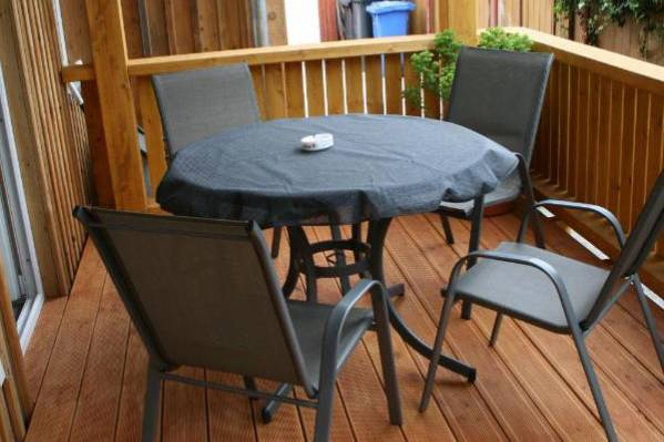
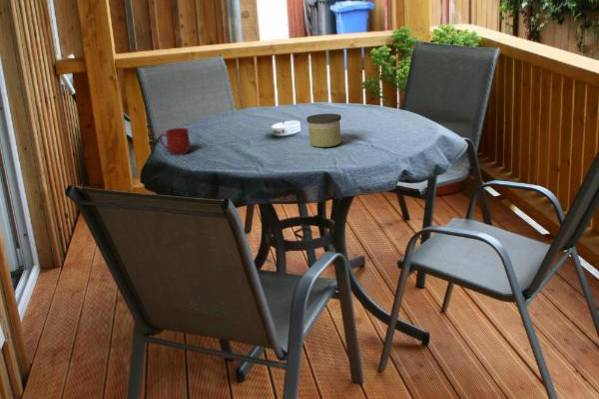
+ candle (324, 130)
+ mug (174, 142)
